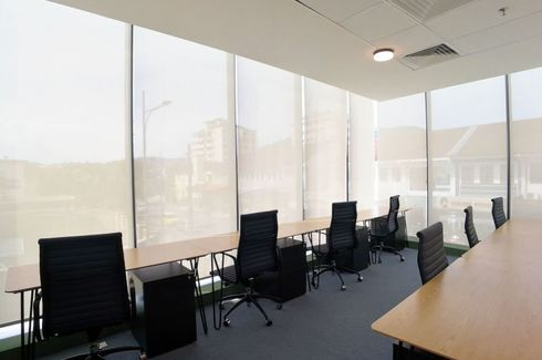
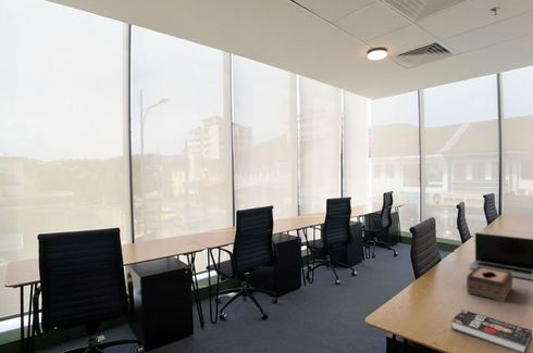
+ book (489, 329)
+ laptop (503, 254)
+ tissue box (489, 282)
